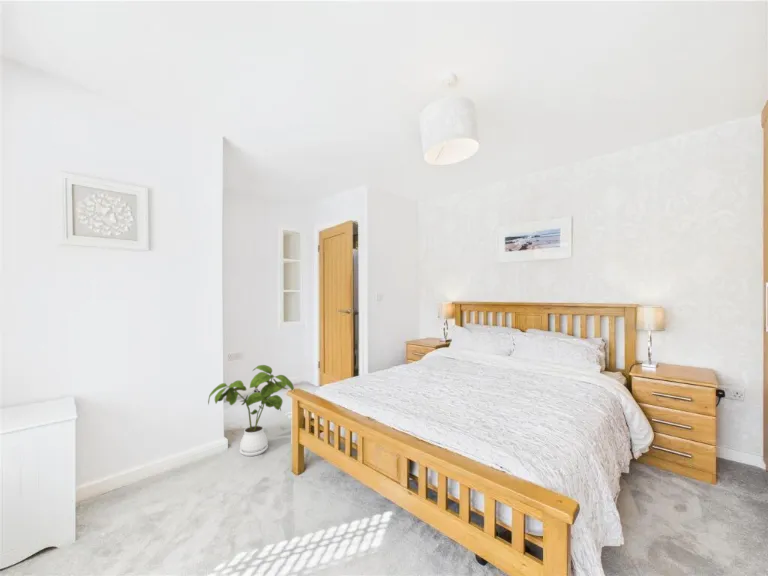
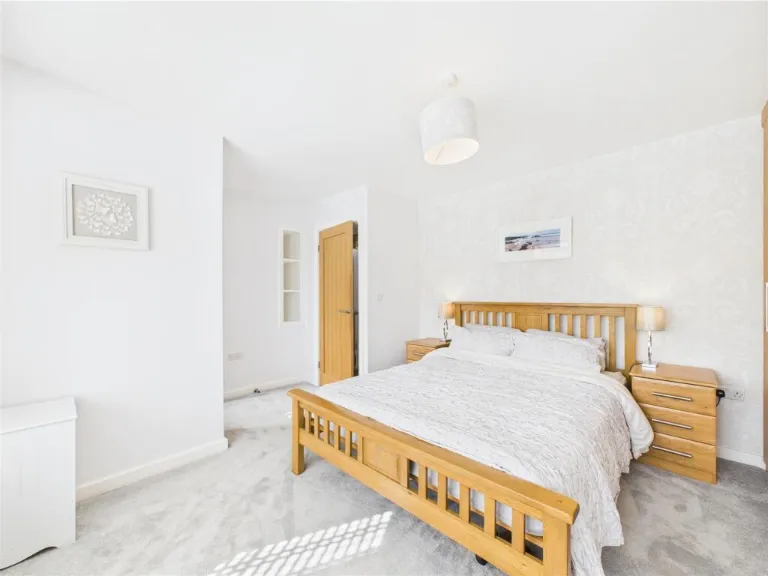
- house plant (263, 408)
